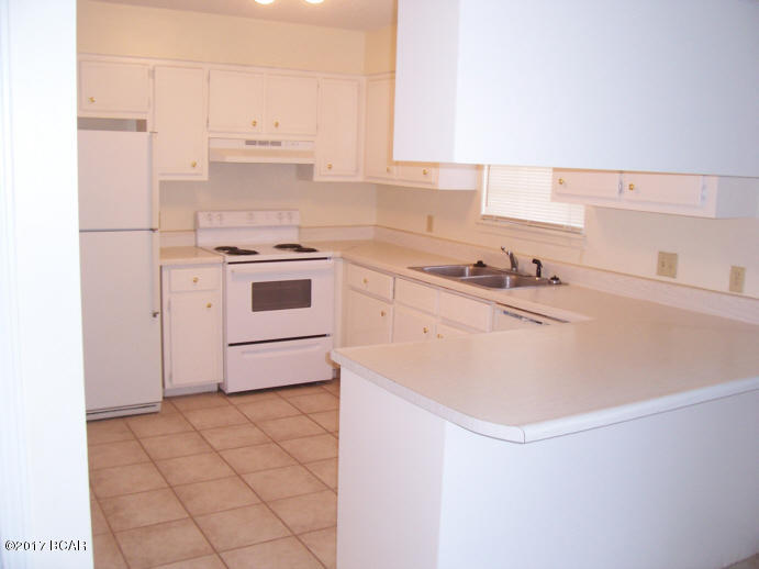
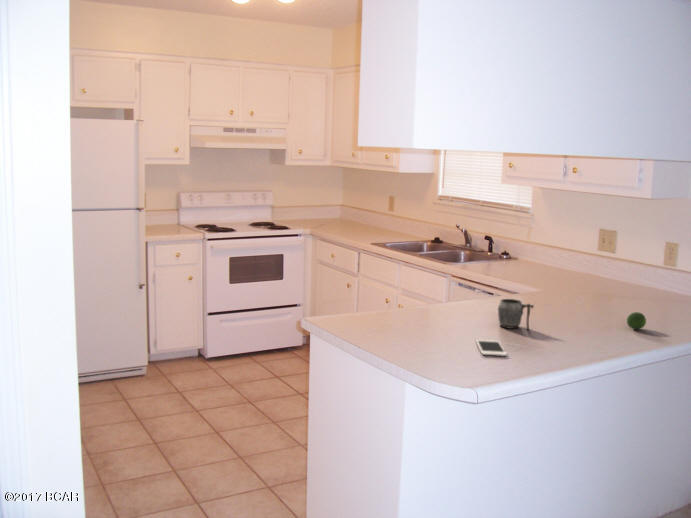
+ mug (515, 314)
+ cell phone (490, 347)
+ fruit (636, 320)
